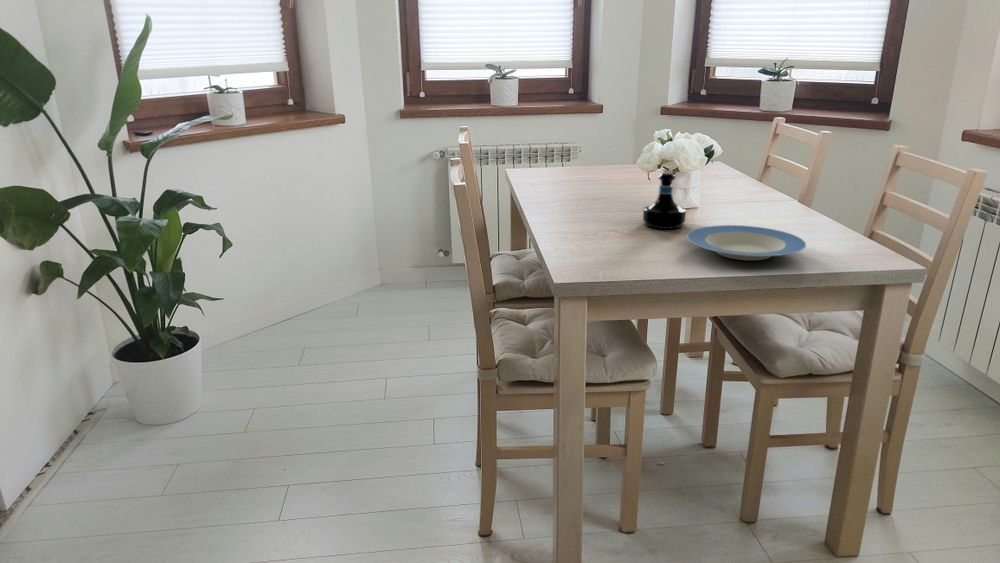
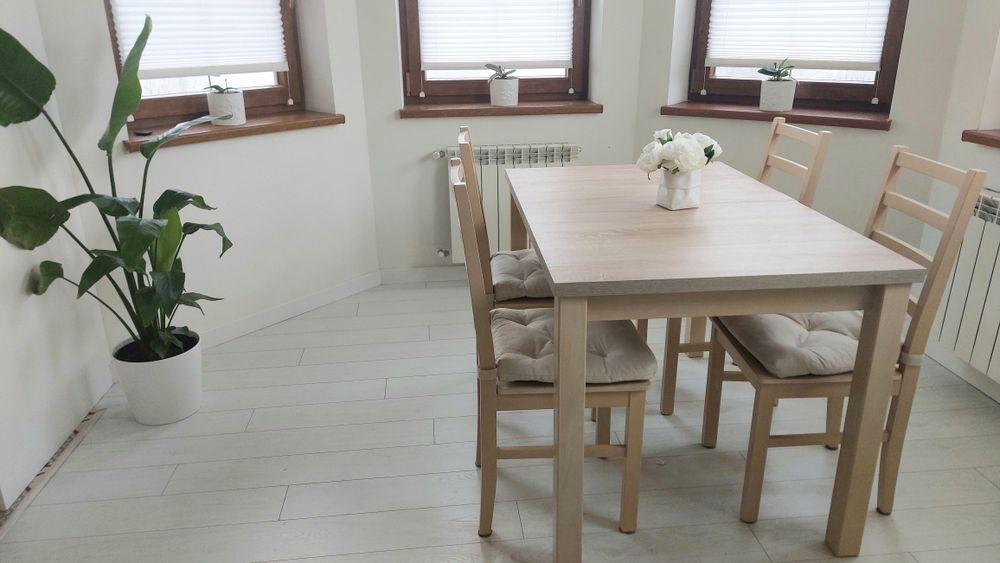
- plate (744, 245)
- tequila bottle (665, 199)
